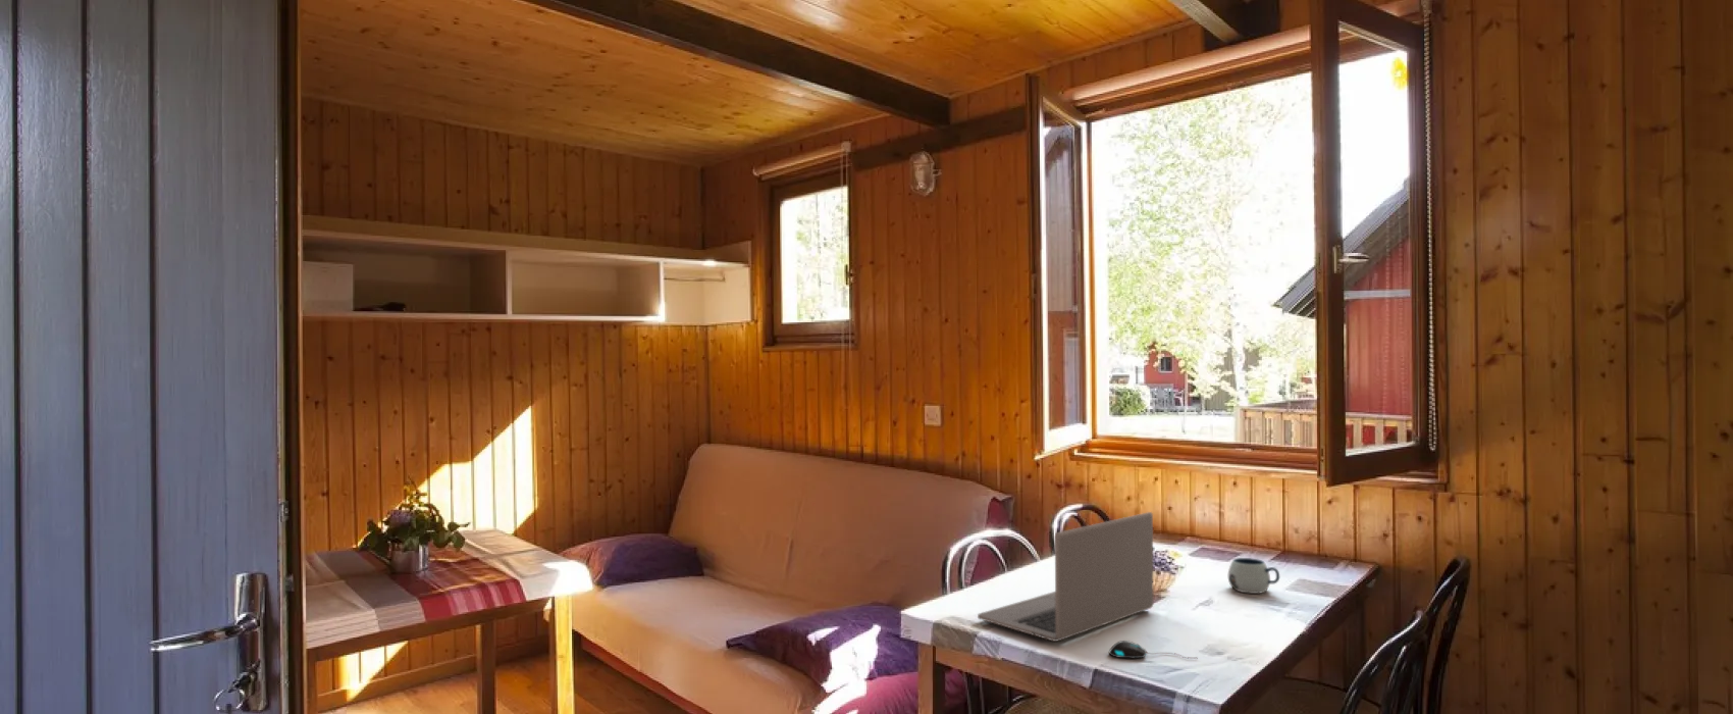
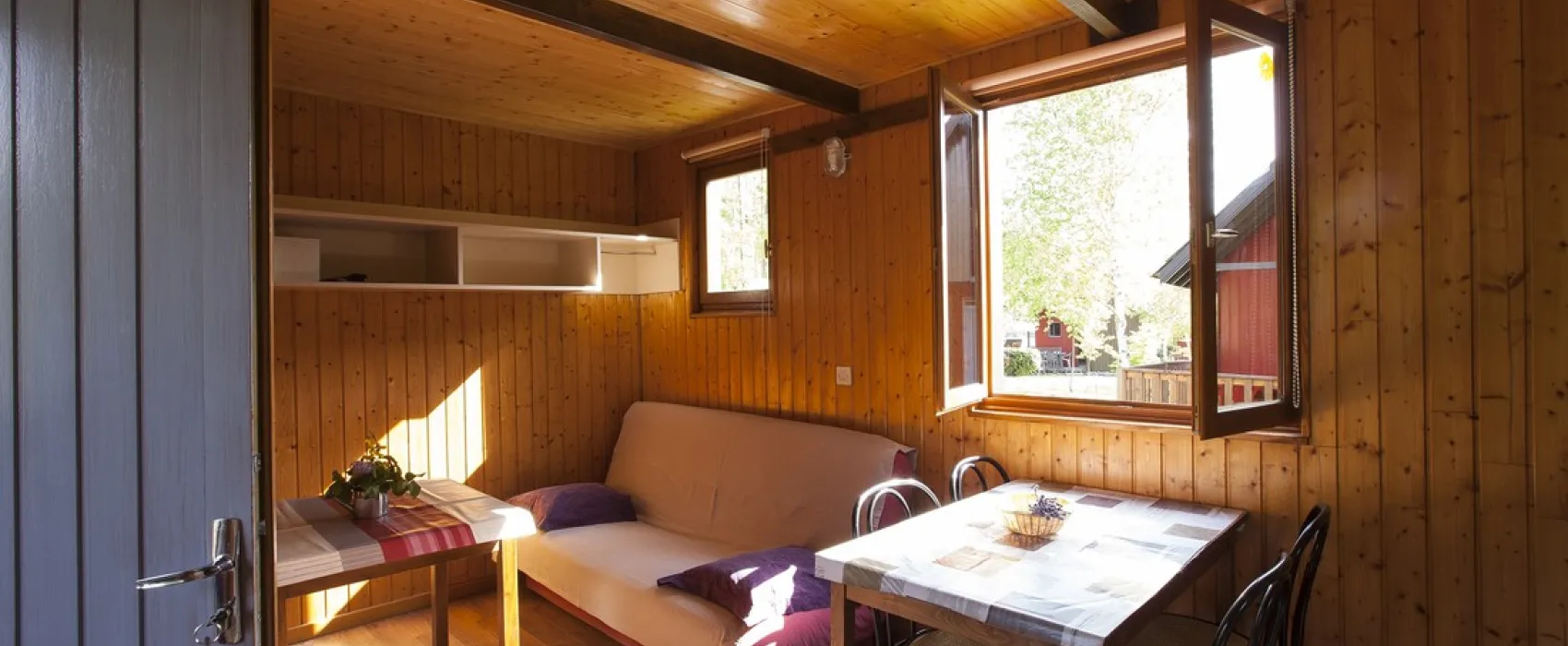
- mouse (1151, 653)
- mug (1253, 575)
- laptop (1065, 565)
